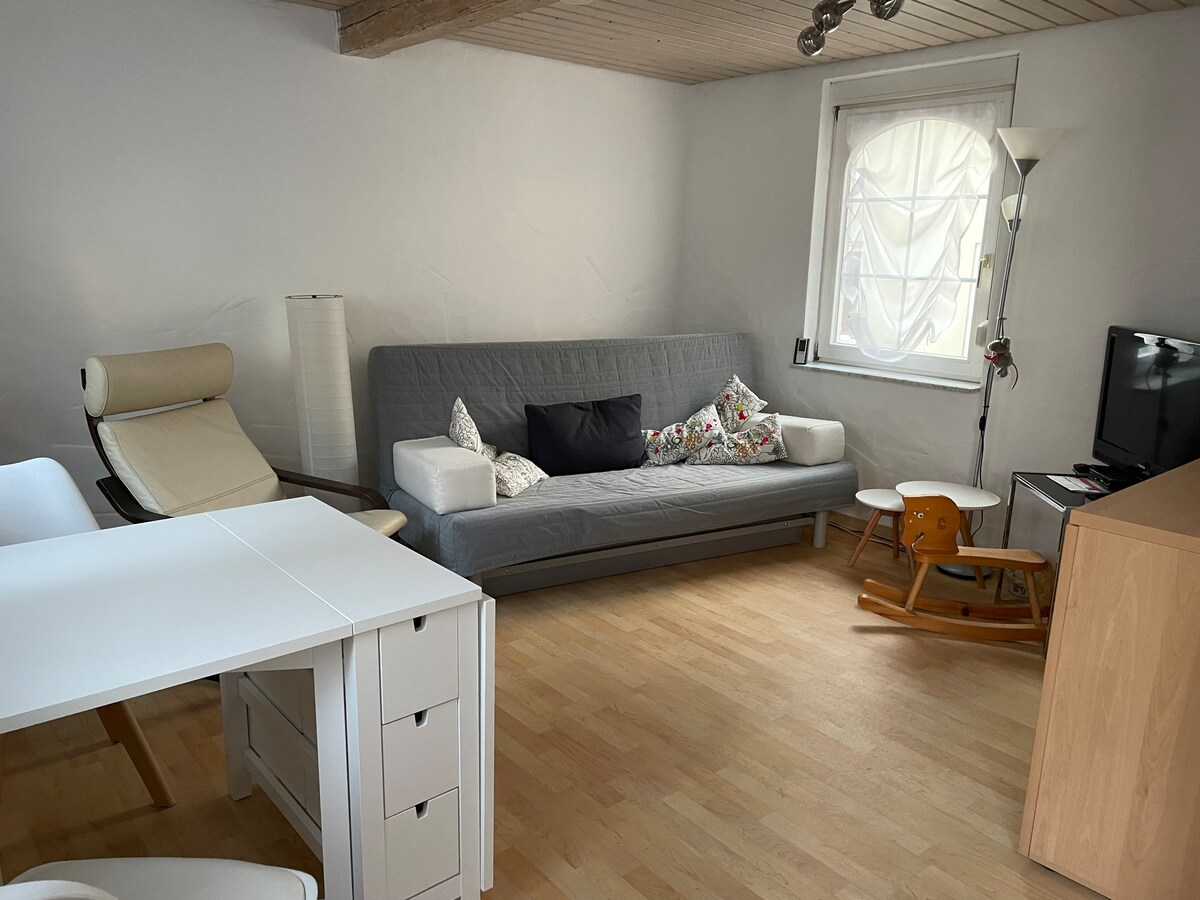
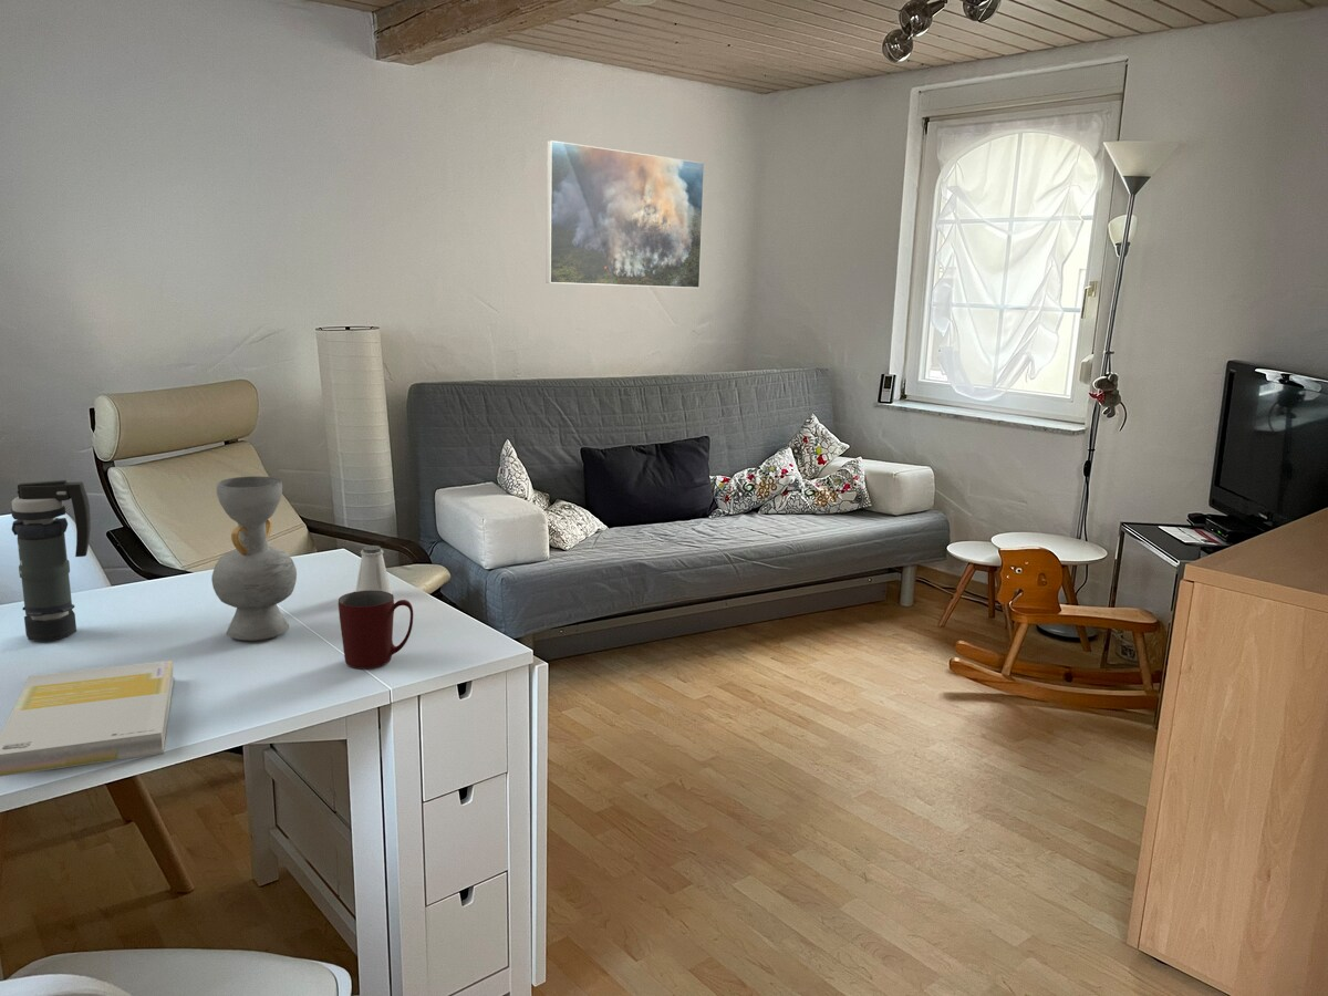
+ mug (376, 629)
+ smoke grenade (54, 558)
+ decorative vase (253, 558)
+ saltshaker (372, 571)
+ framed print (629, 219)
+ book (92, 712)
